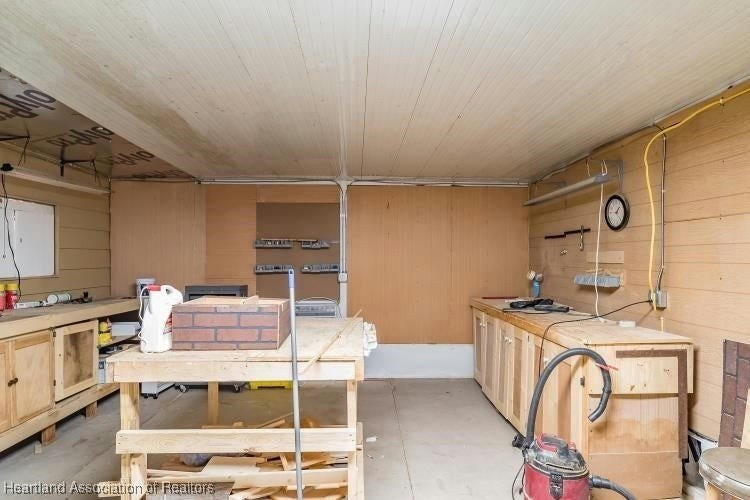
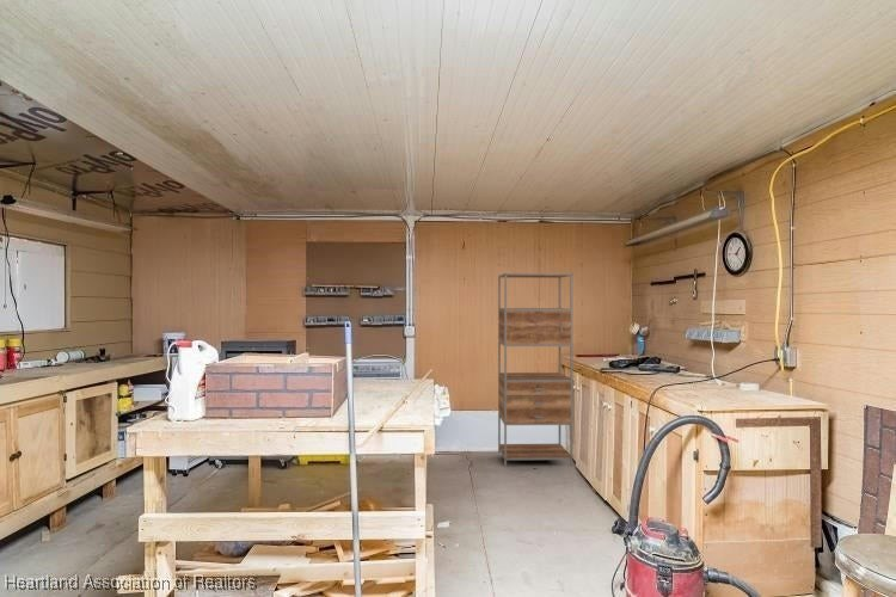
+ shelving unit (534, 373)
